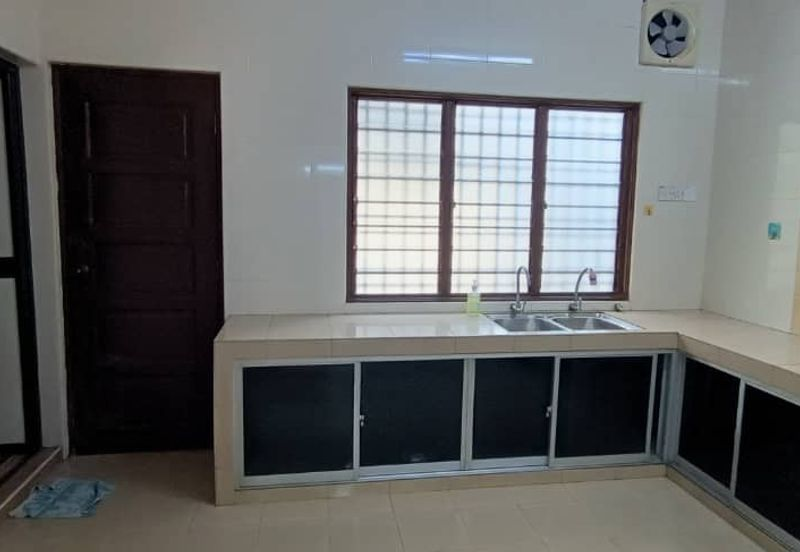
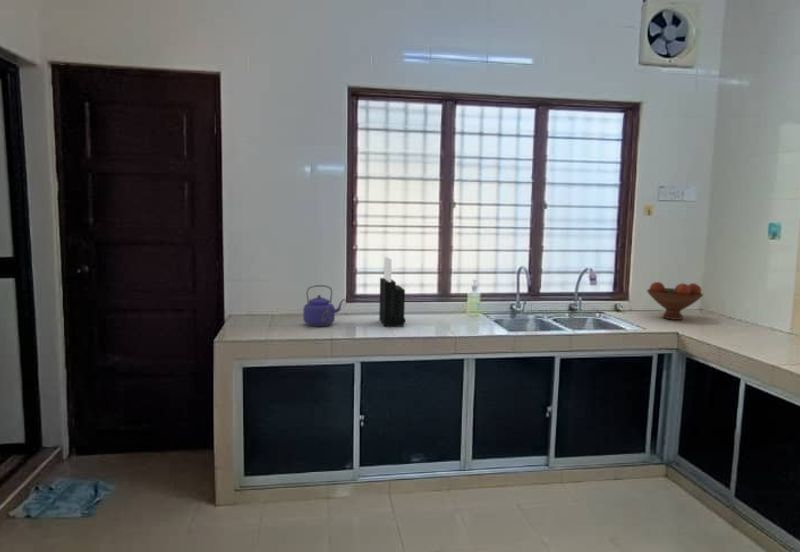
+ knife block (394, 290)
+ kettle (324, 304)
+ fruit bowl (673, 299)
